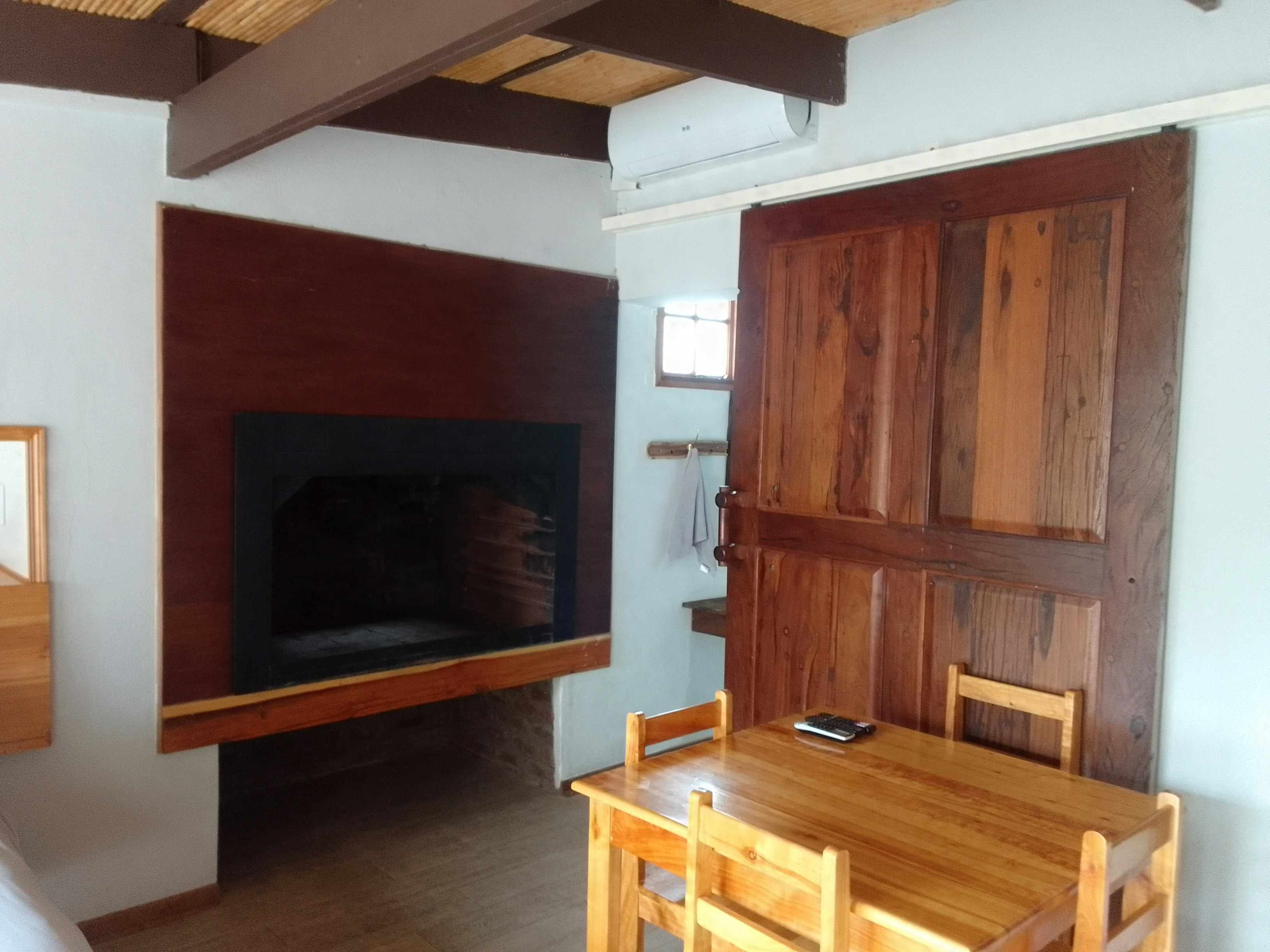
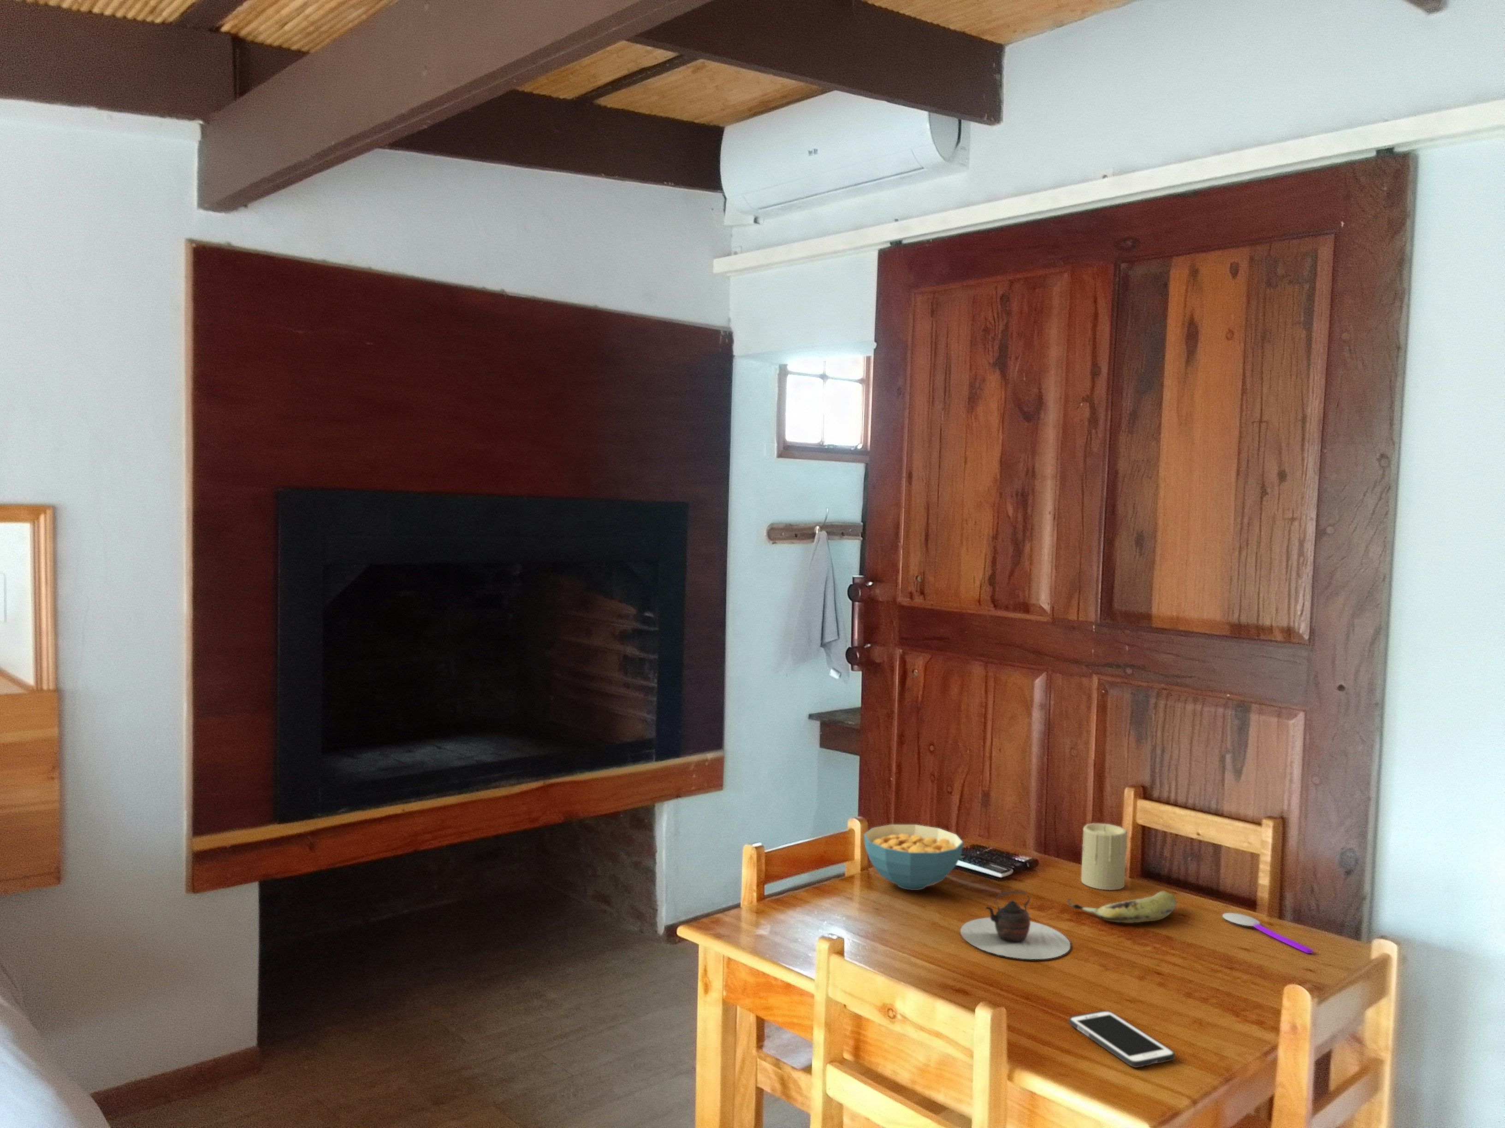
+ spoon (1266, 930)
+ cell phone (1120, 1038)
+ fruit (1131, 905)
+ cereal bowl (912, 861)
+ teapot (1016, 914)
+ candle (1104, 854)
